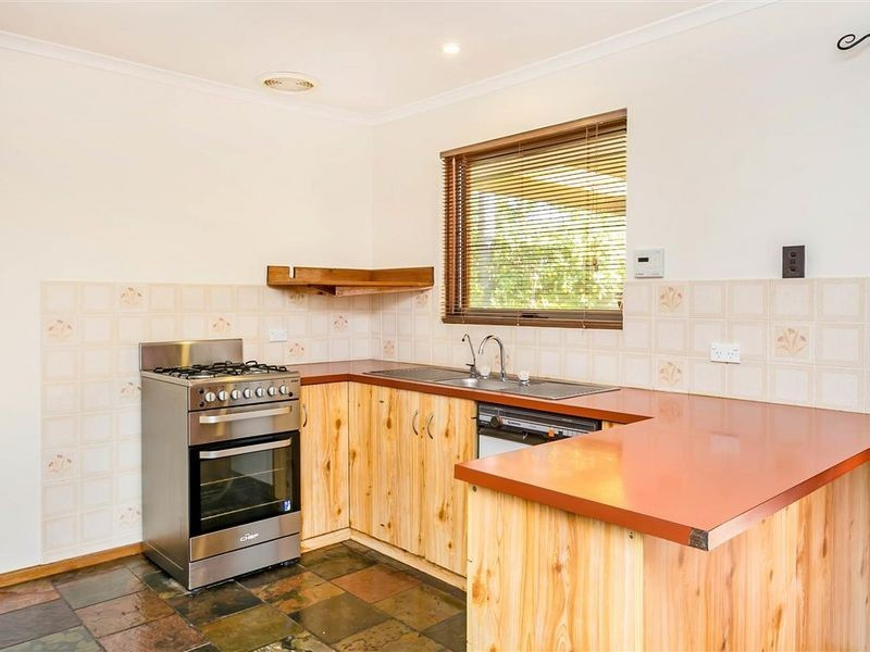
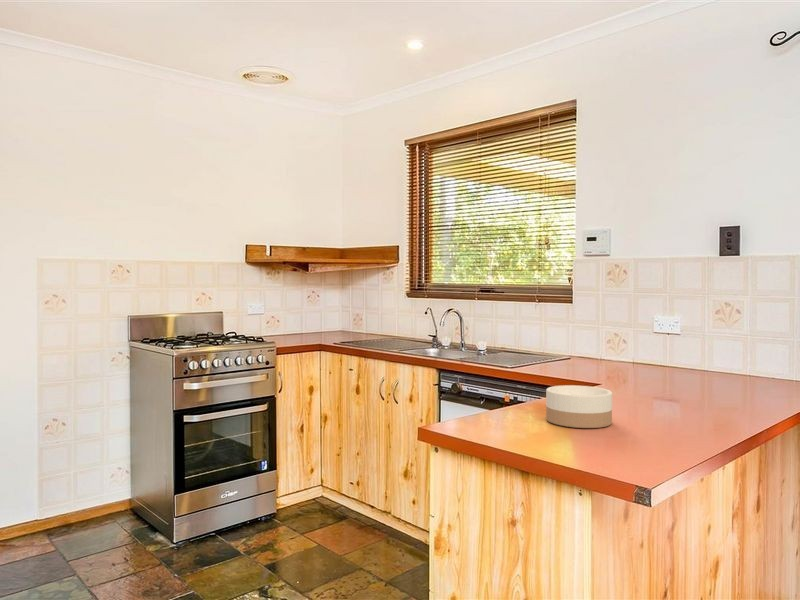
+ bowl (578, 405)
